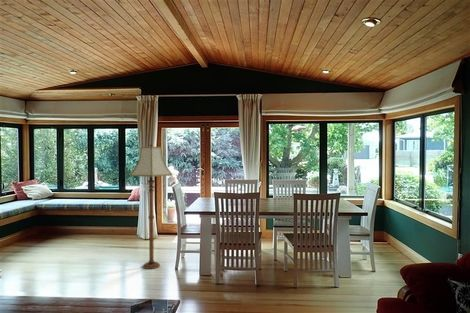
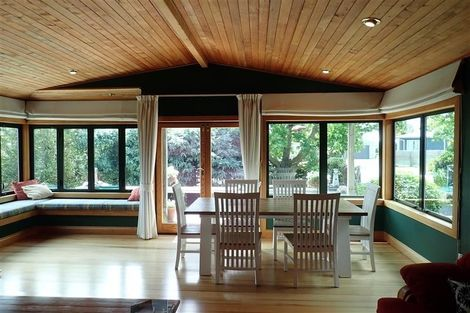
- floor lamp (151, 204)
